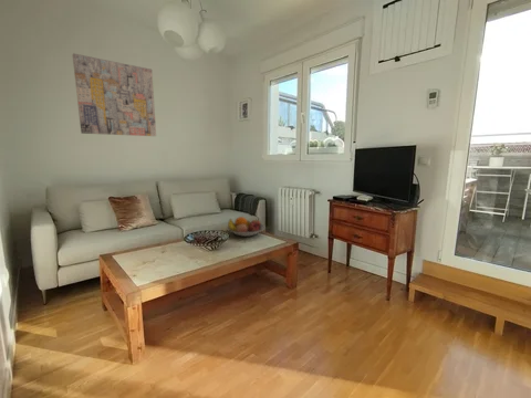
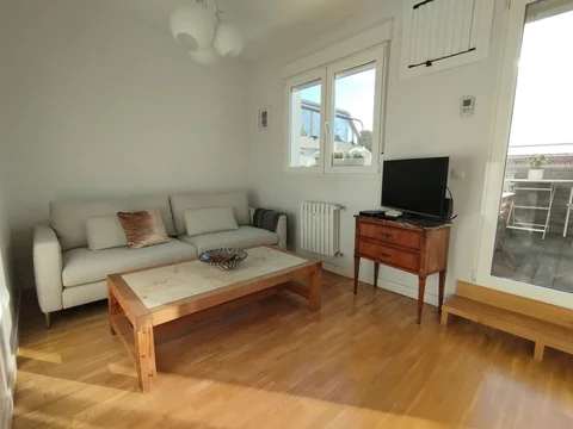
- wall art (118, 98)
- fruit bowl (246, 226)
